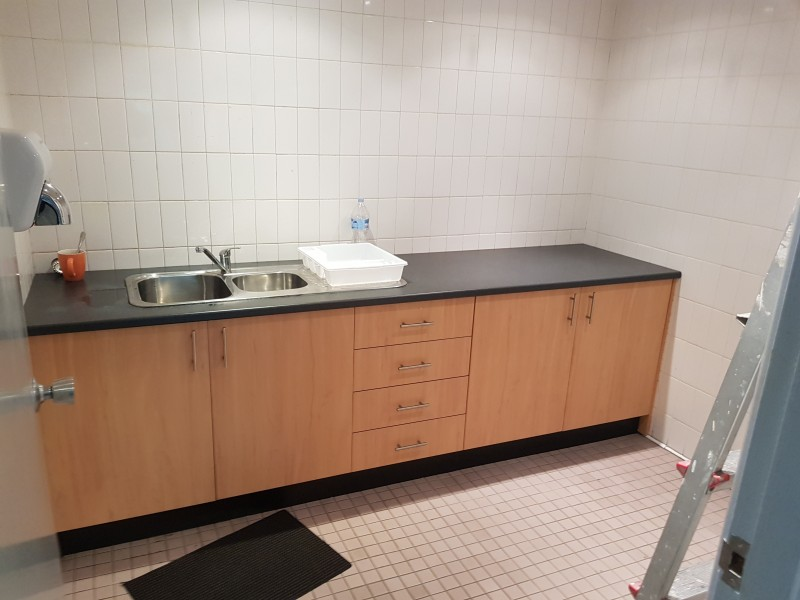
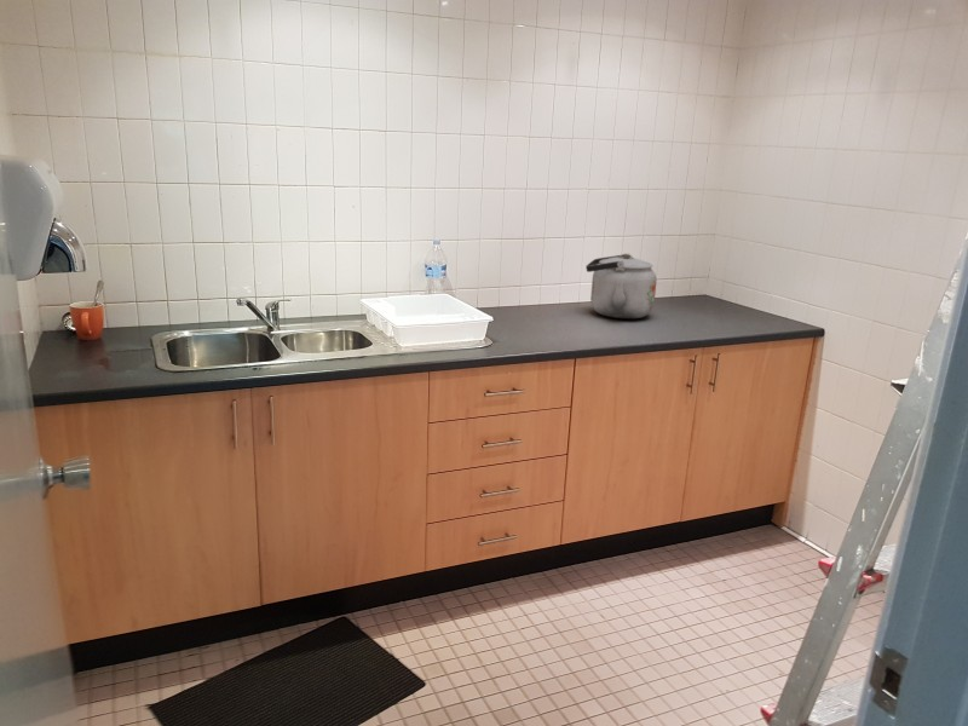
+ kettle (621, 284)
